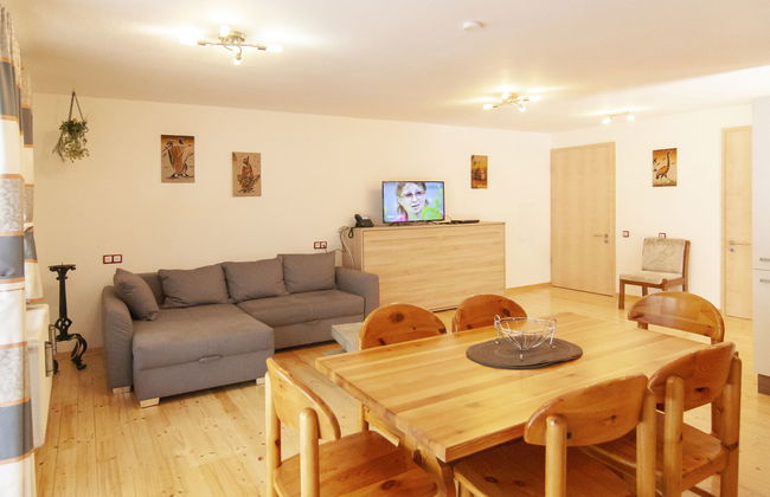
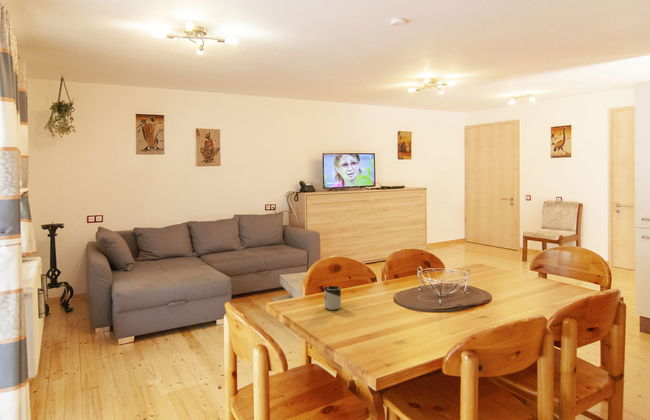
+ cup (331, 297)
